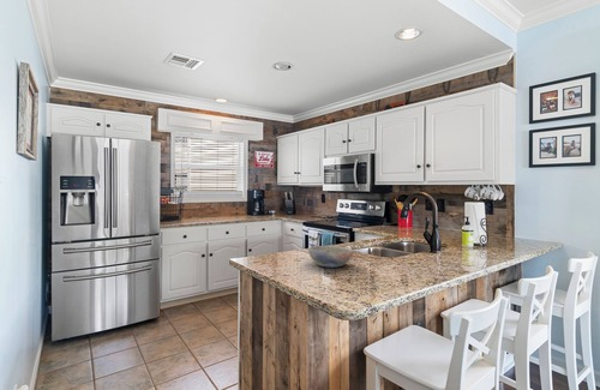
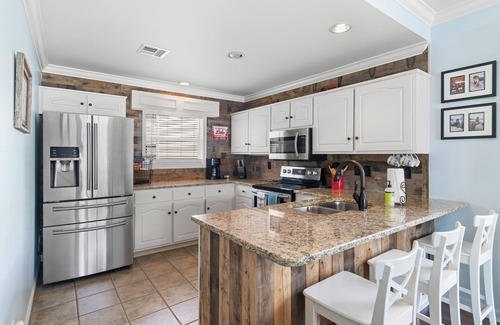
- bowl (330, 256)
